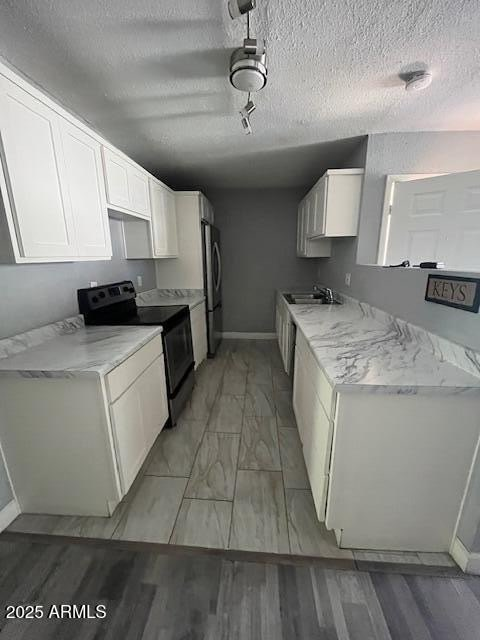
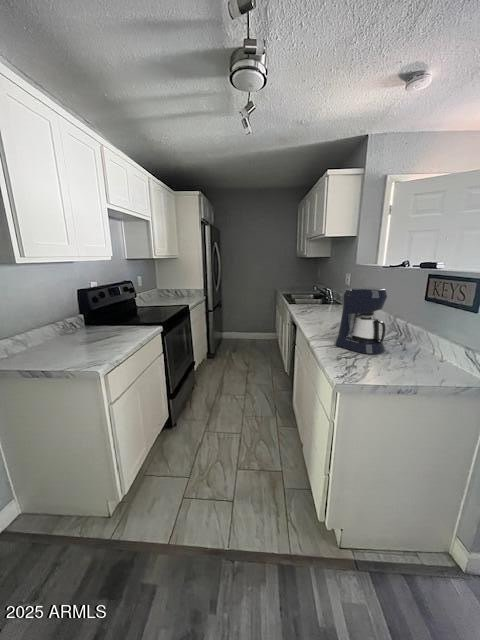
+ coffee maker (362, 317)
